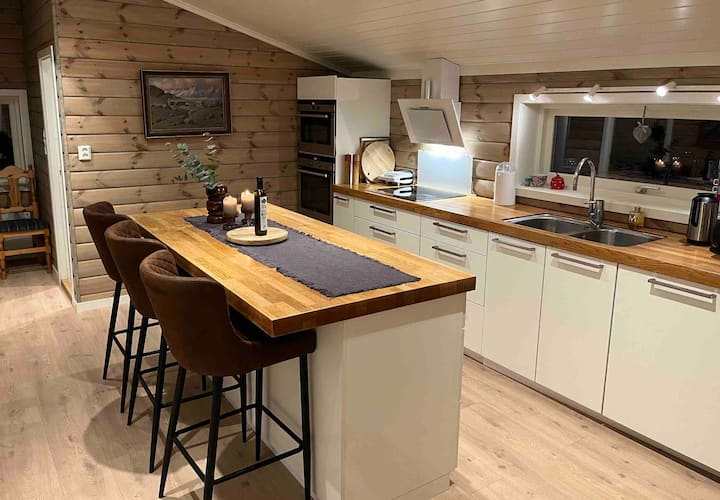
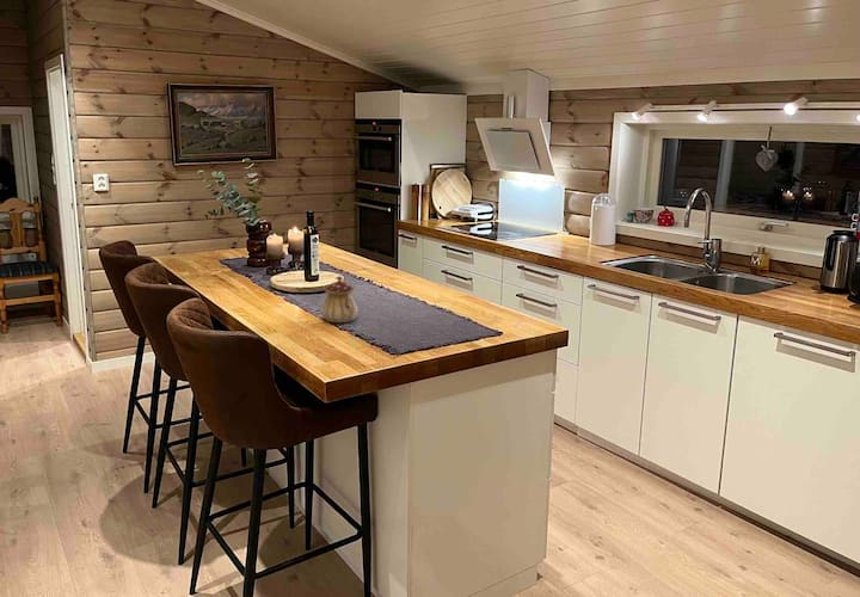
+ teapot (340, 297)
